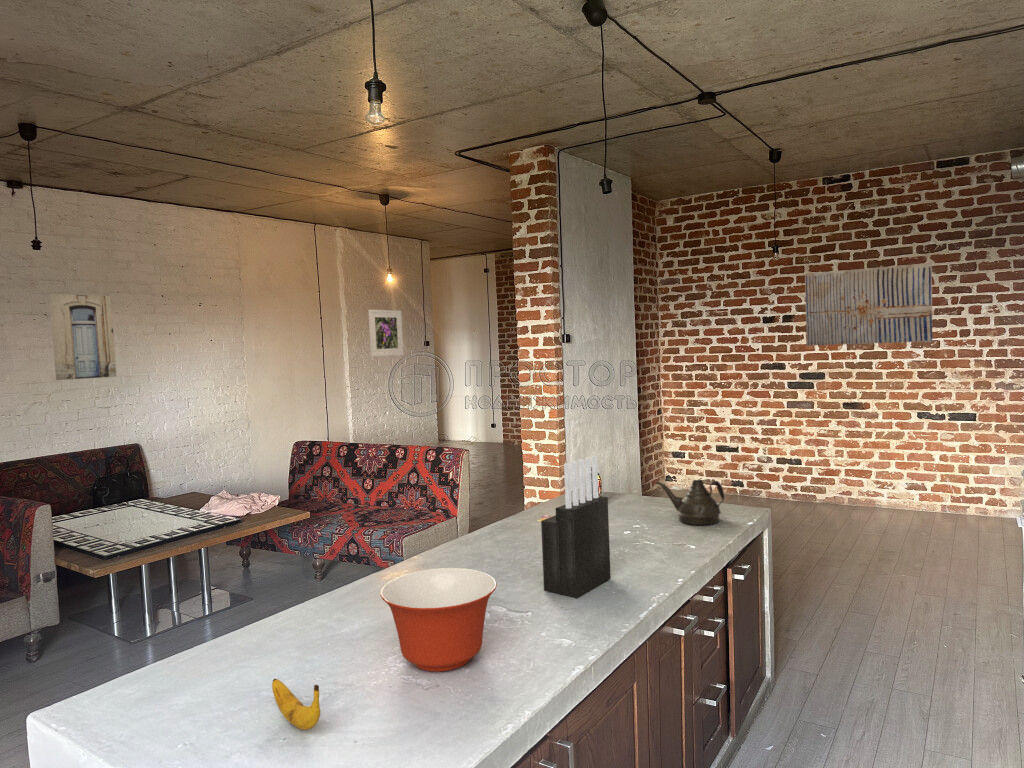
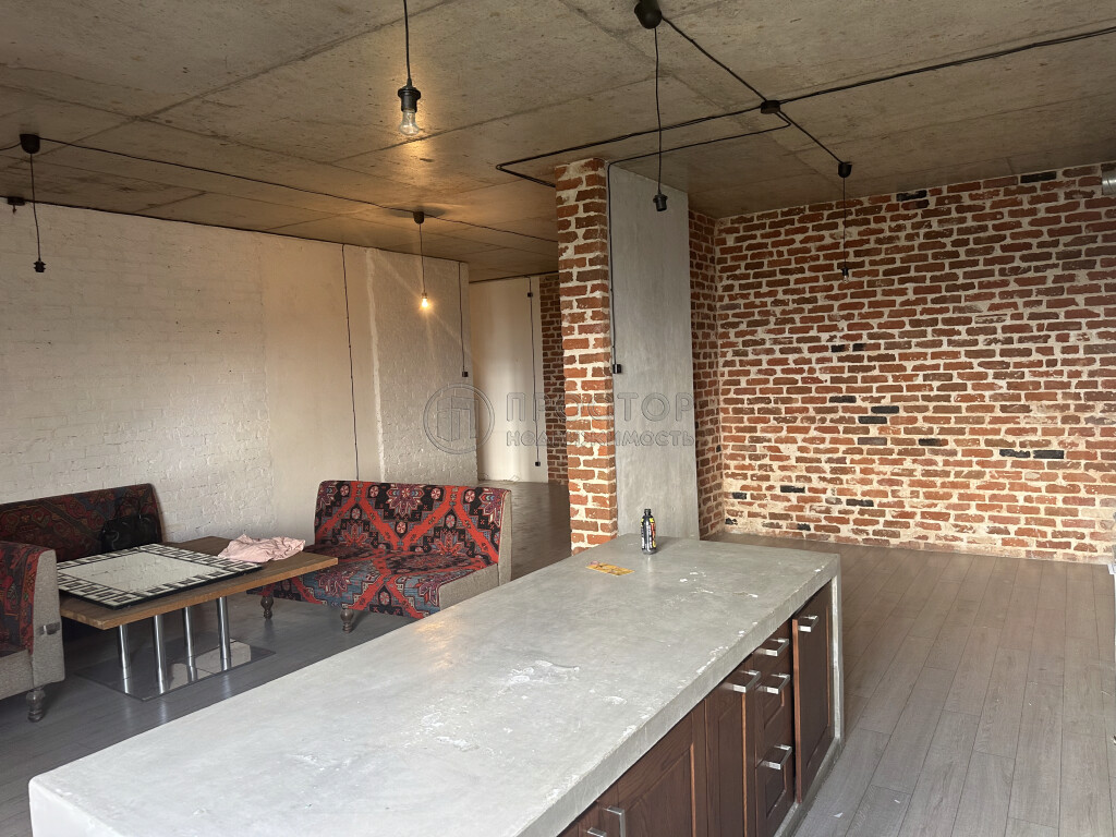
- wall art (866, 306)
- knife block (572, 521)
- mixing bowl (440, 622)
- teapot (689, 499)
- wall art (84, 336)
- banana (294, 696)
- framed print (386, 333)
